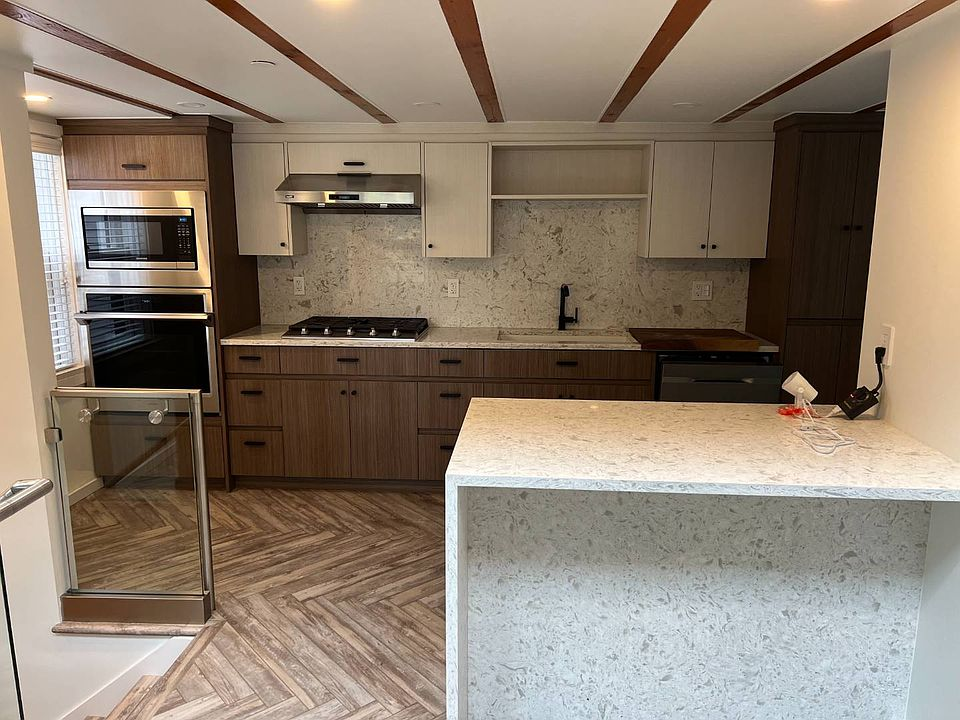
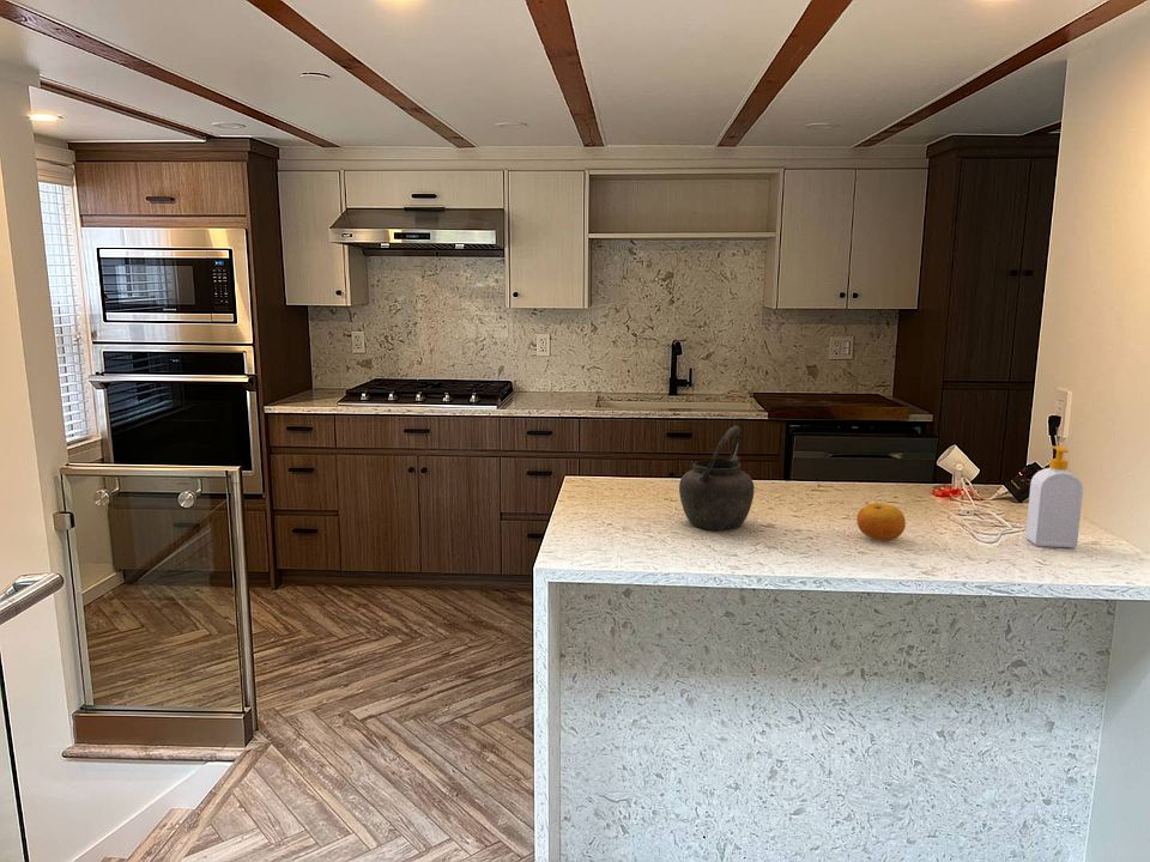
+ fruit (880, 521)
+ soap bottle (1054, 494)
+ kettle (722, 473)
